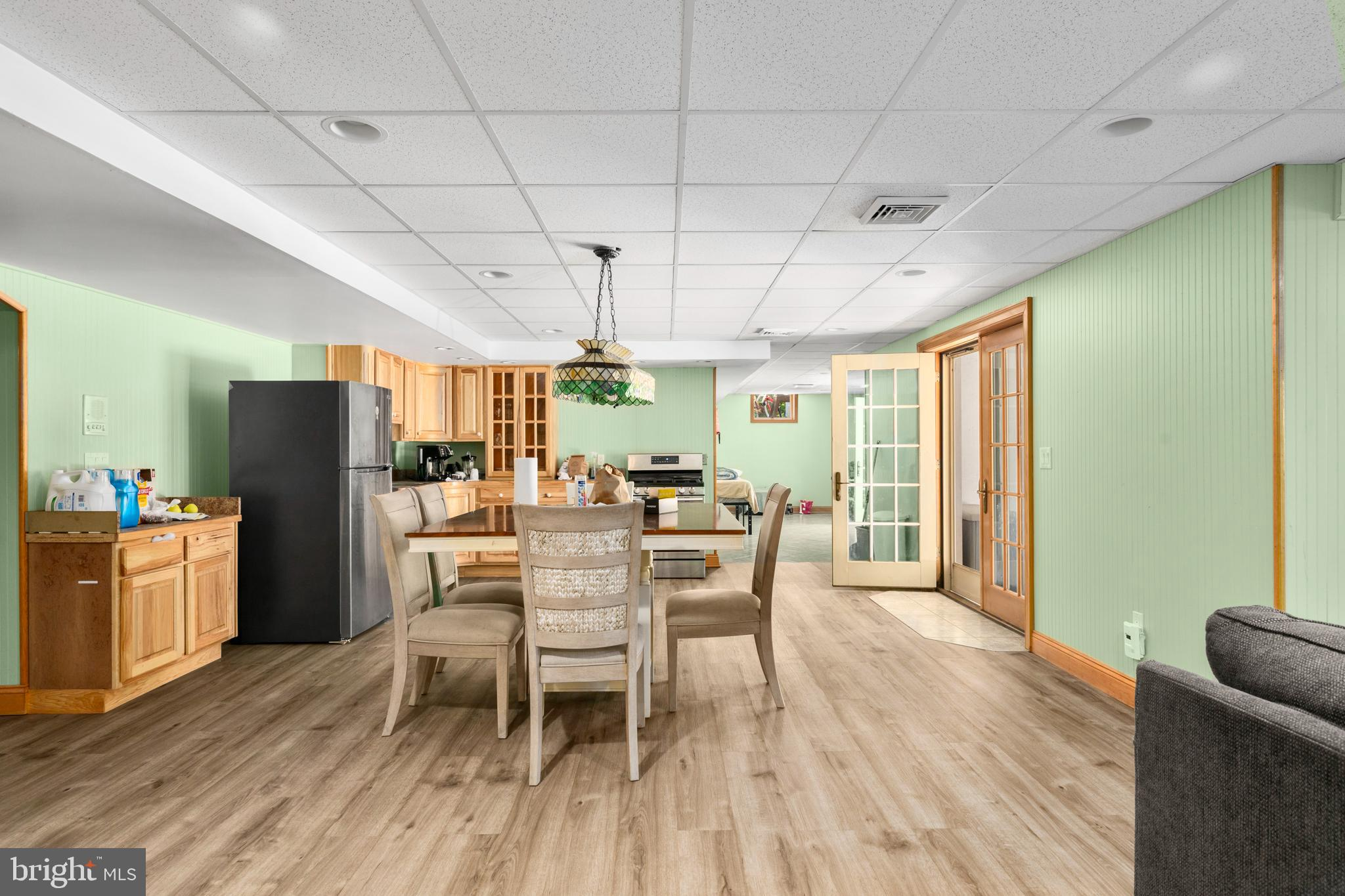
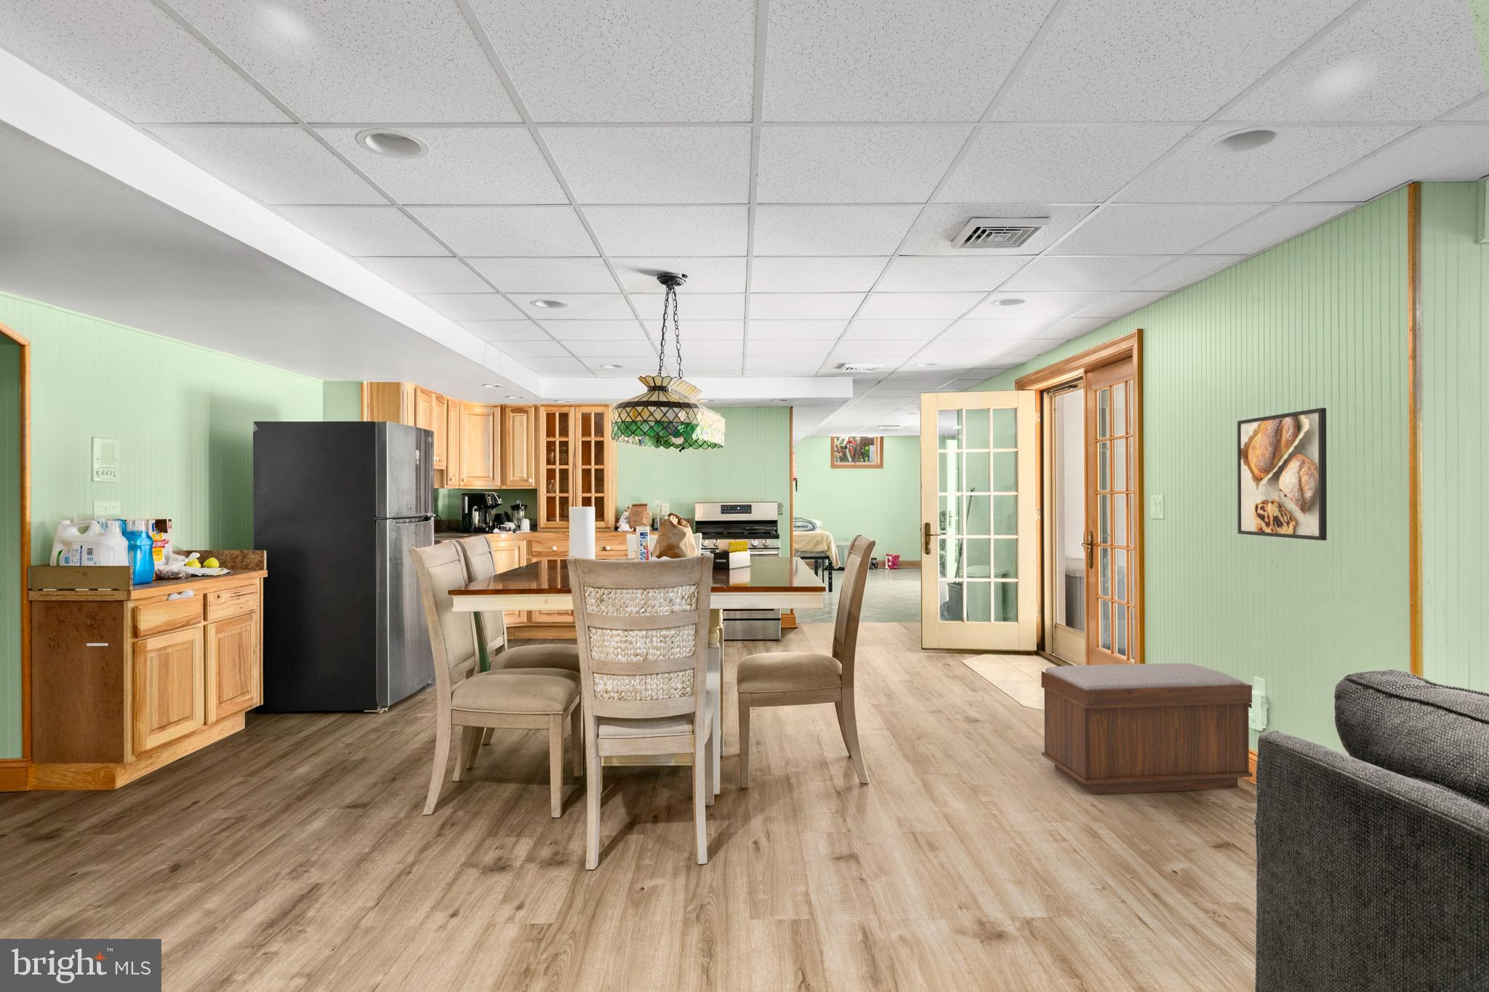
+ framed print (1279, 475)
+ bench (1141, 724)
